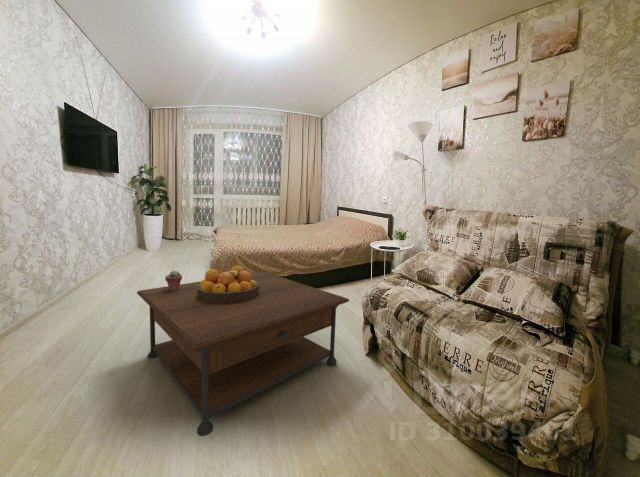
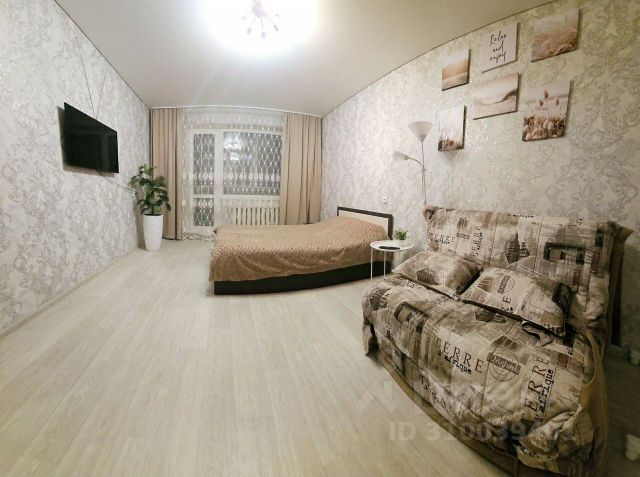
- fruit bowl (229, 280)
- coffee table (242, 327)
- potted succulent (173, 279)
